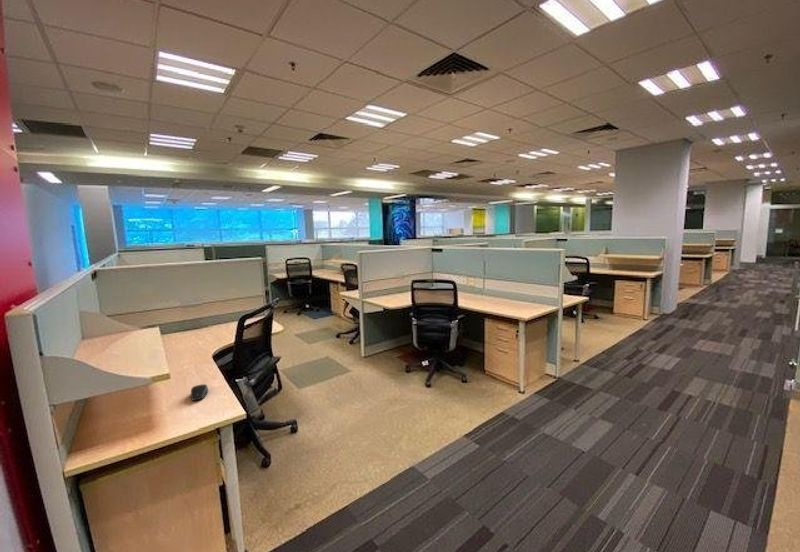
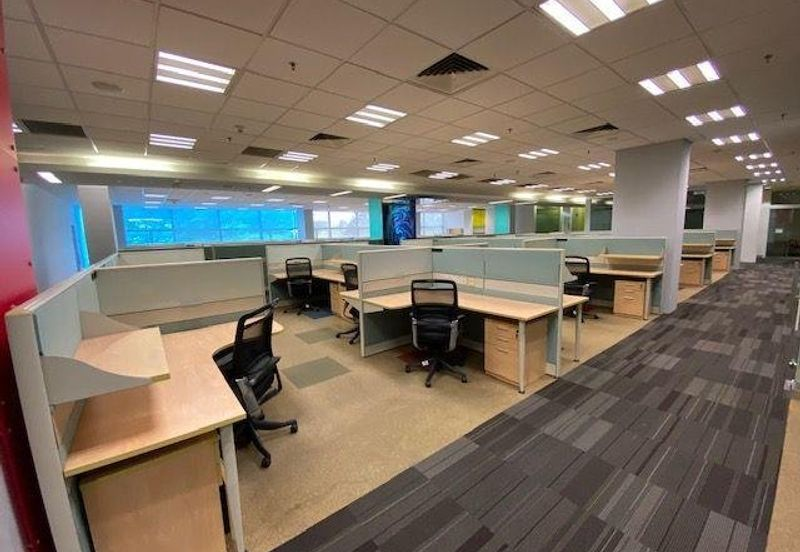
- computer mouse (199, 390)
